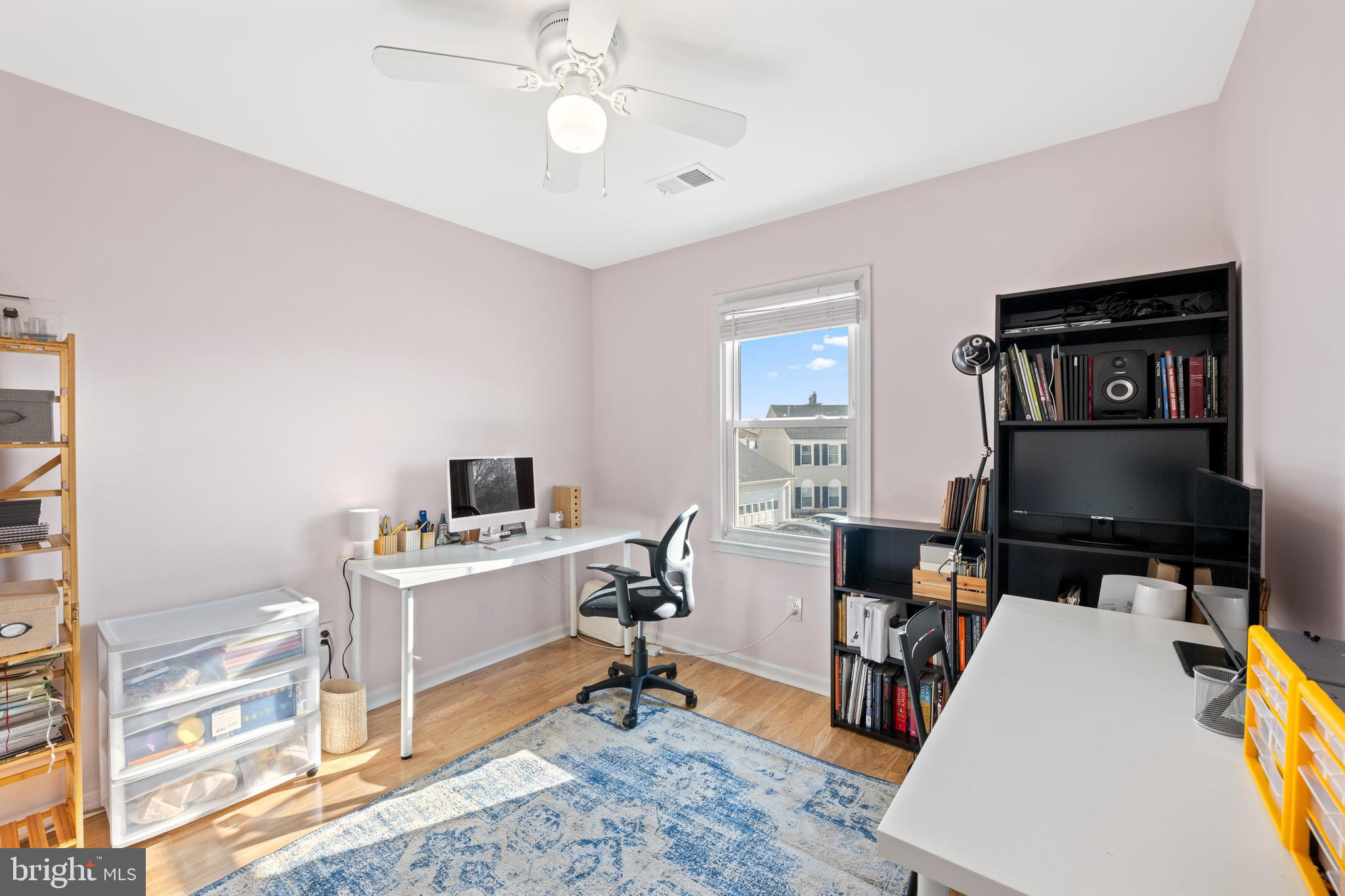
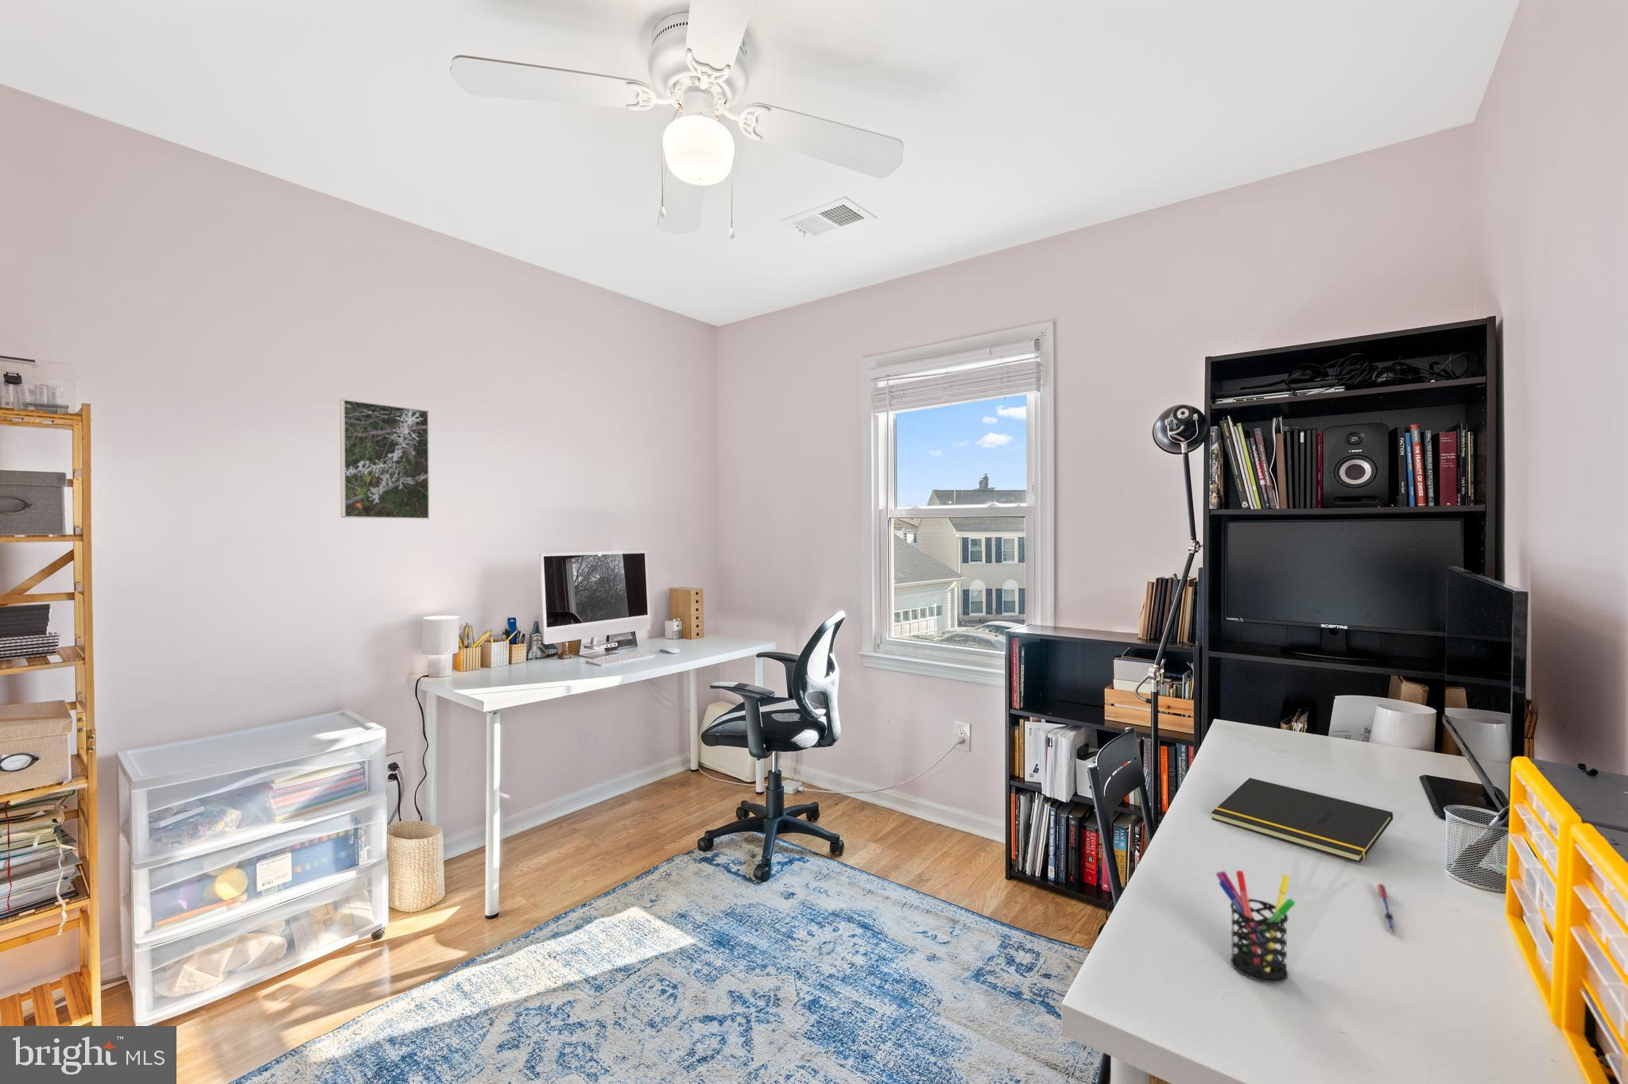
+ pen holder (1261, 921)
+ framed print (386, 461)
+ pen (1386, 907)
+ notepad (1299, 815)
